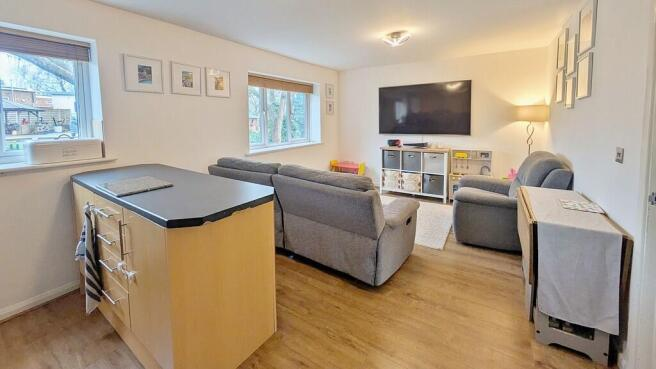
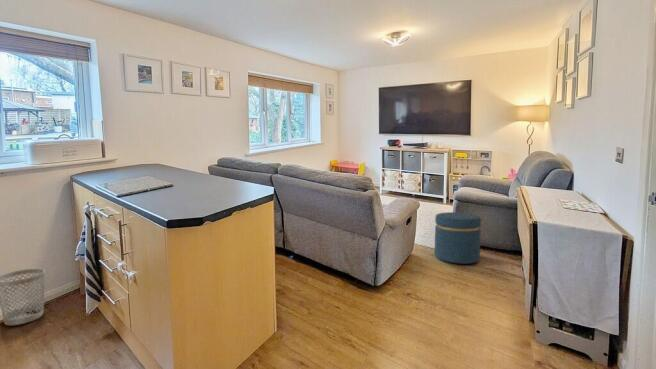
+ wastebasket (22, 296)
+ ottoman (457, 236)
